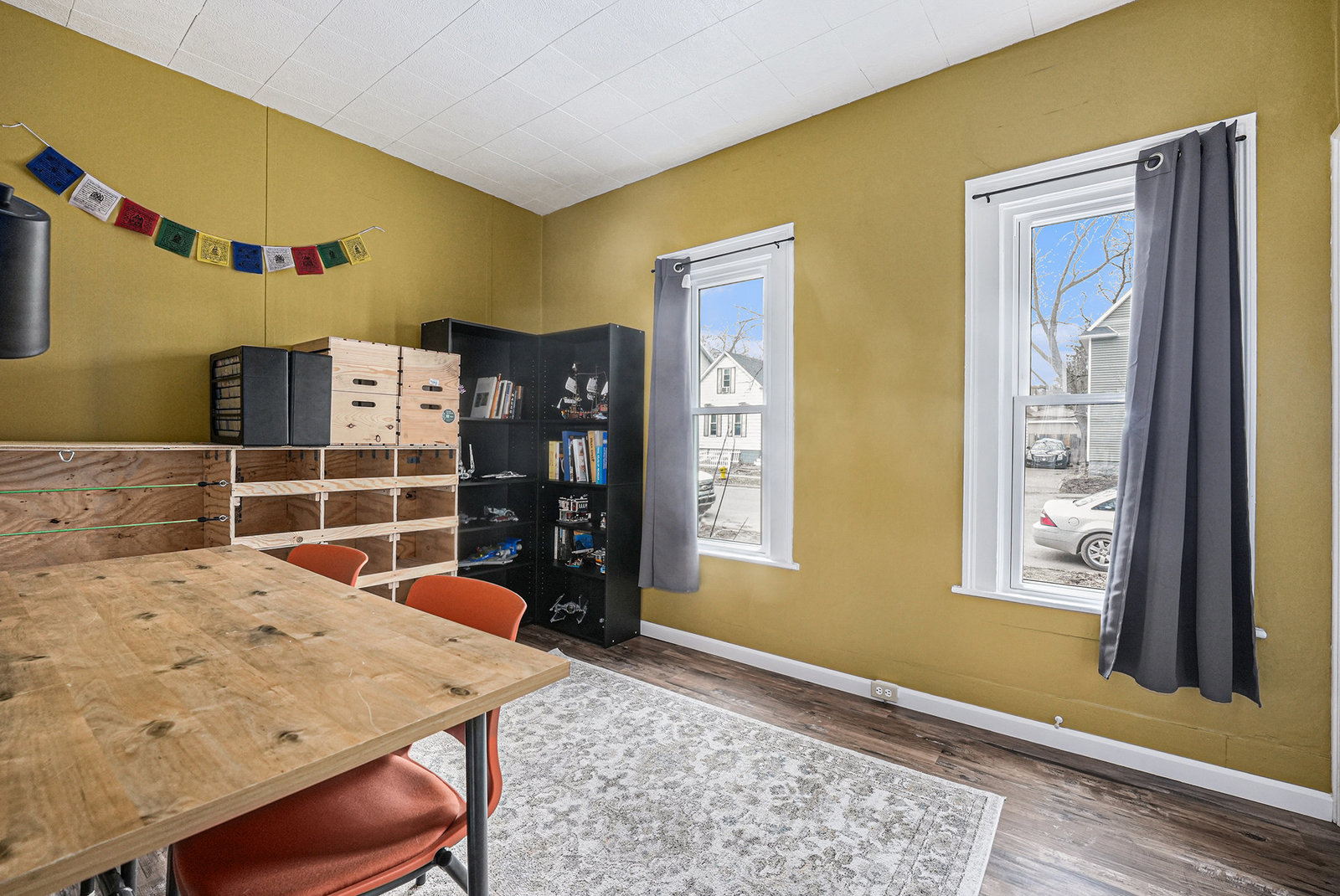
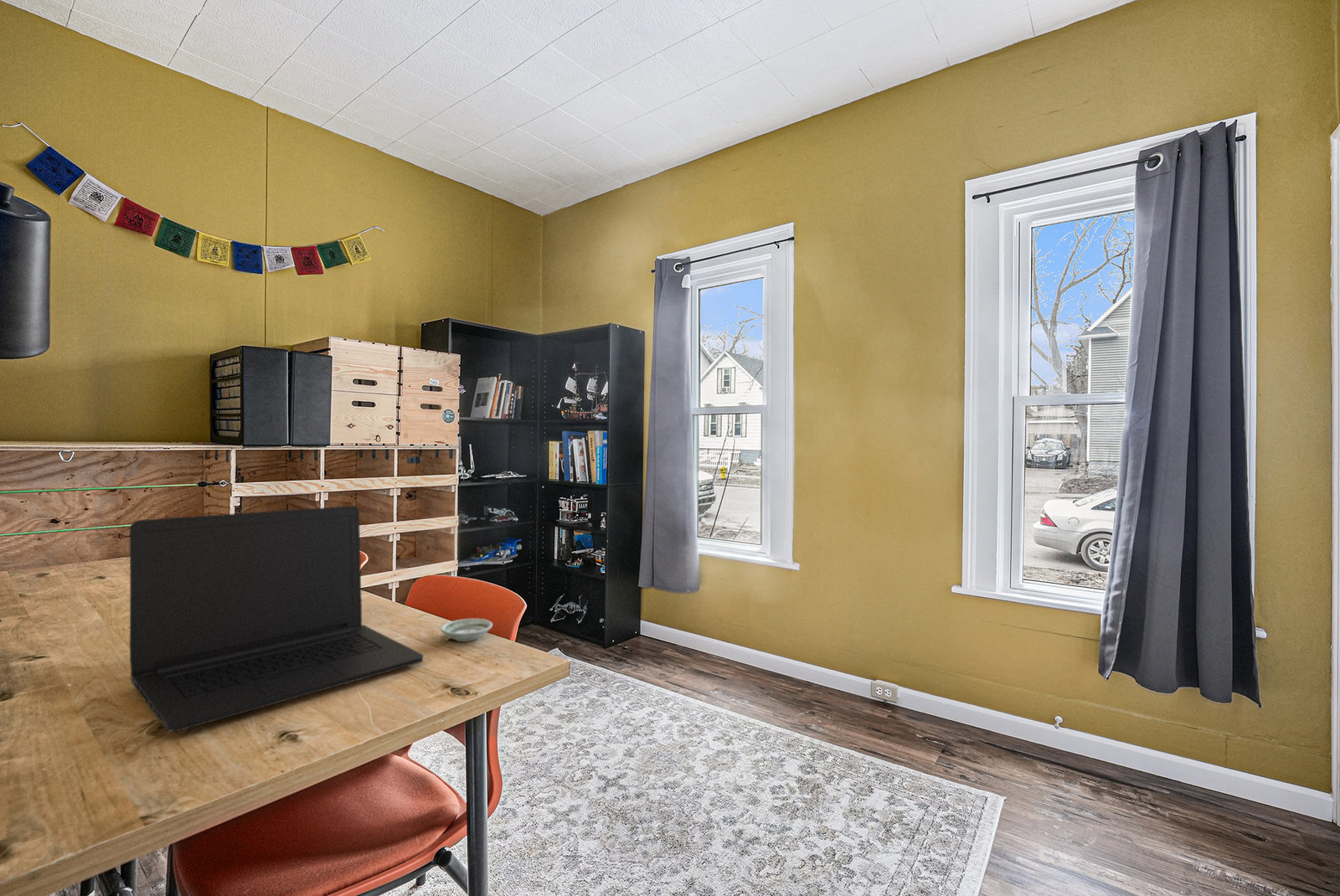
+ laptop (284, 595)
+ saucer (466, 631)
